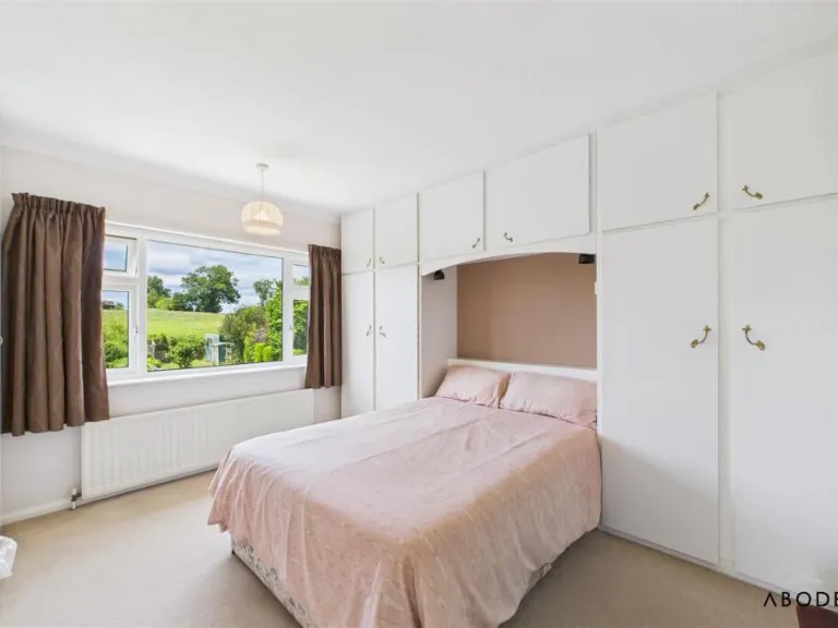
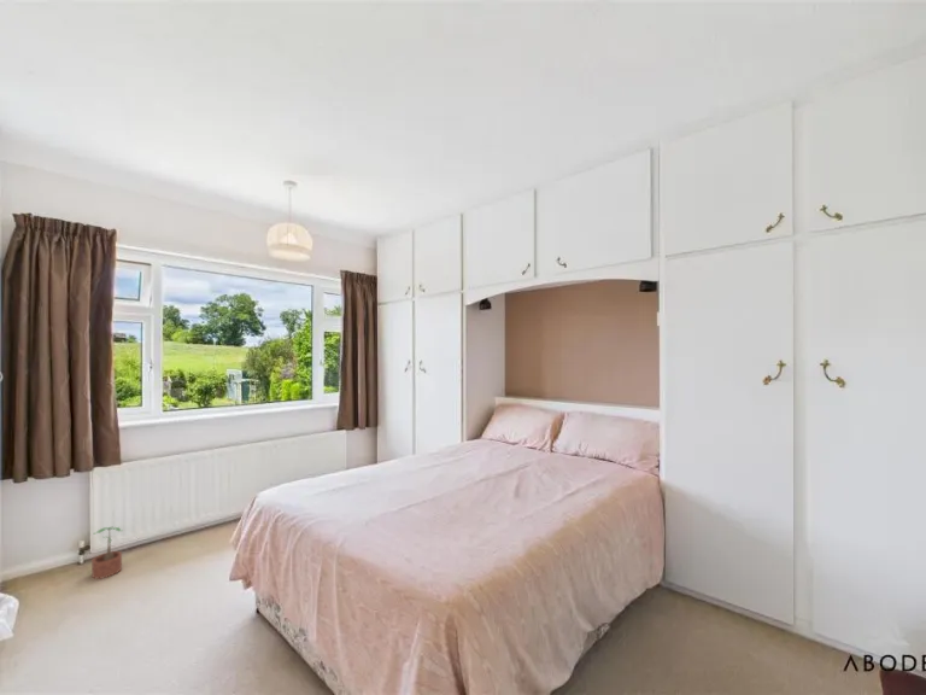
+ potted plant (109, 549)
